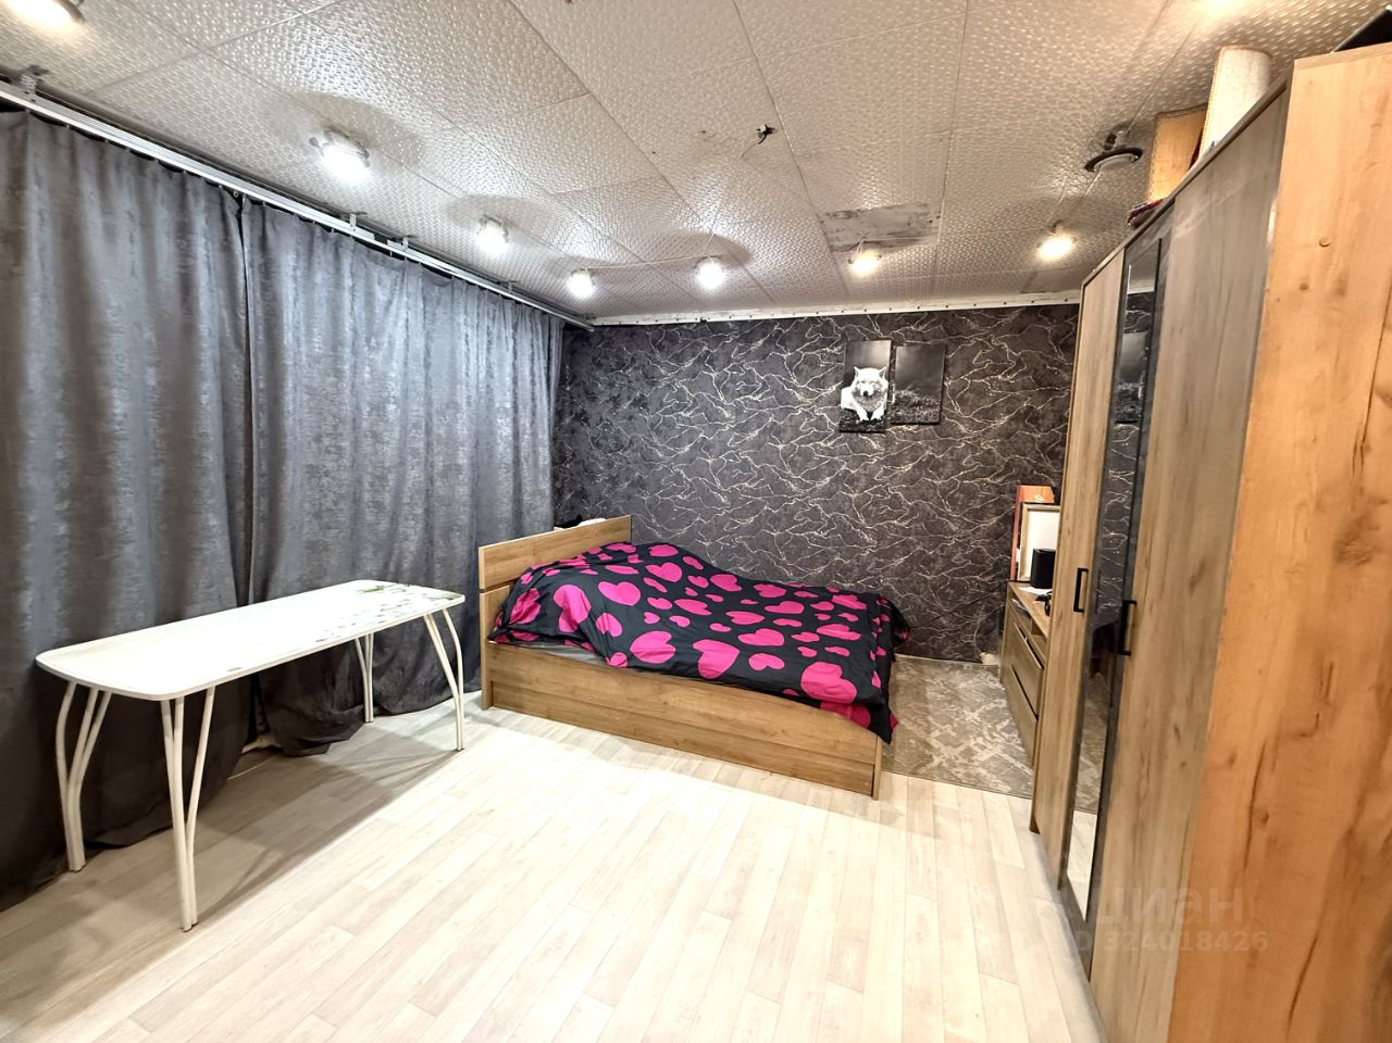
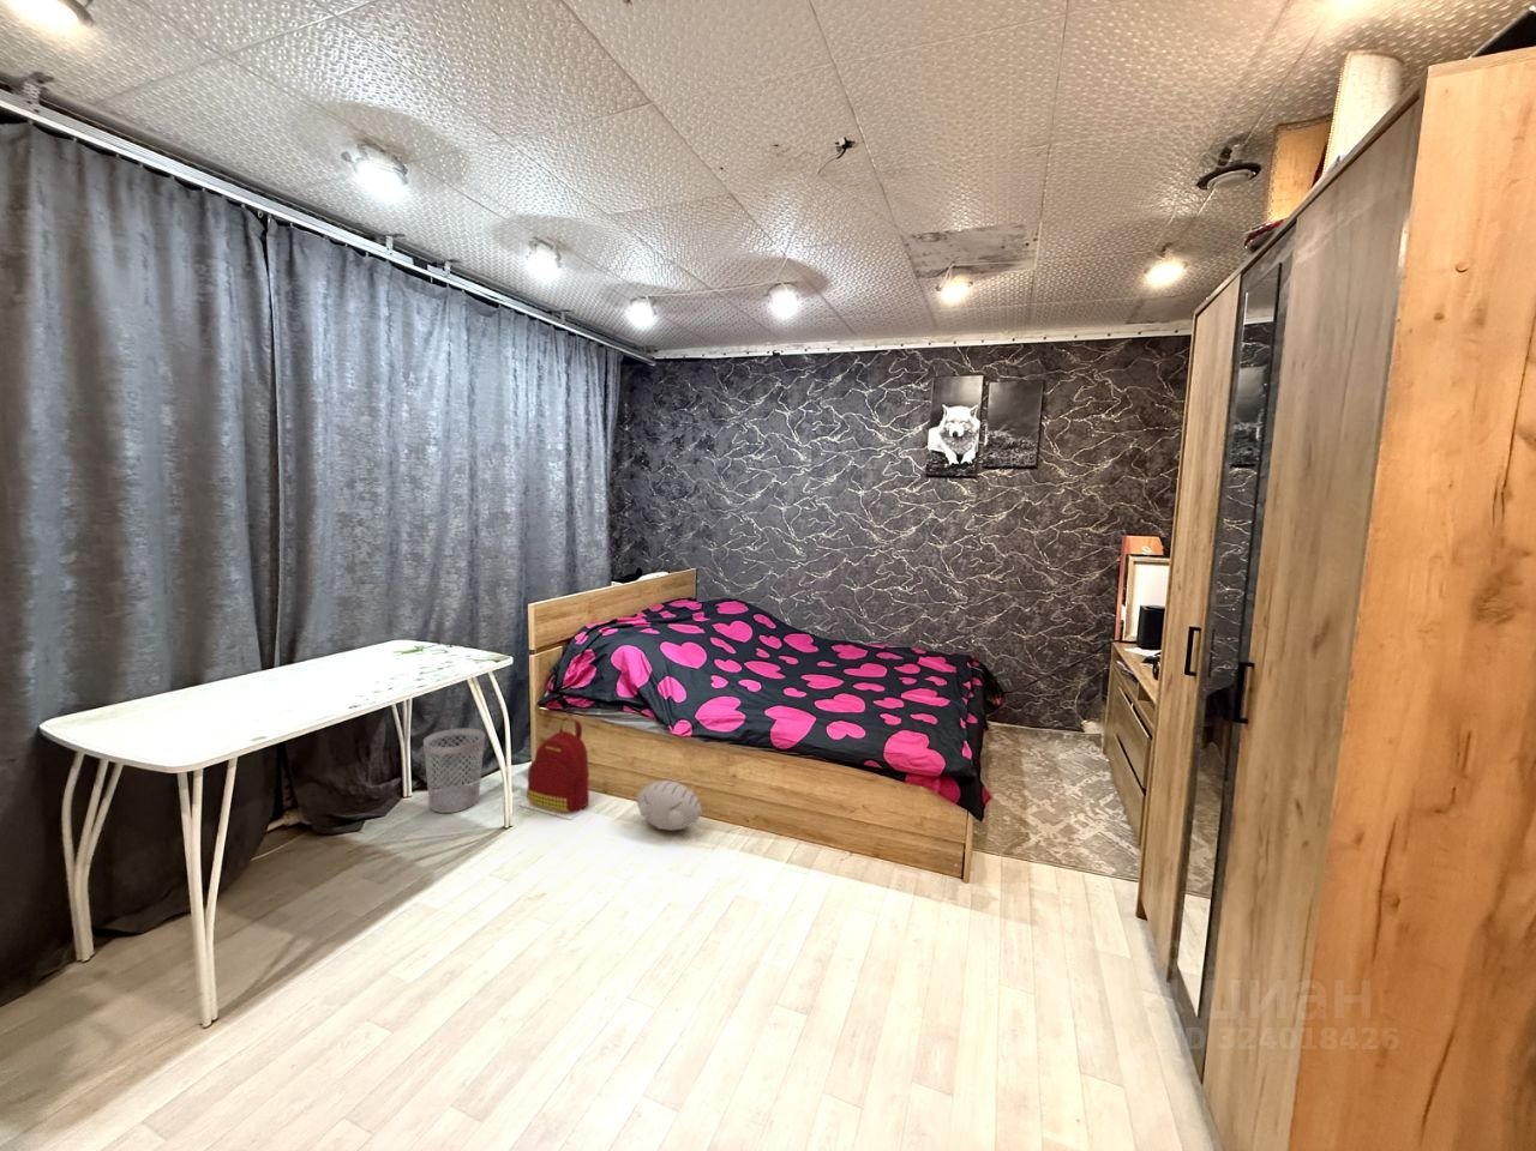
+ plush toy (669, 803)
+ backpack (558, 763)
+ wastebasket (454, 770)
